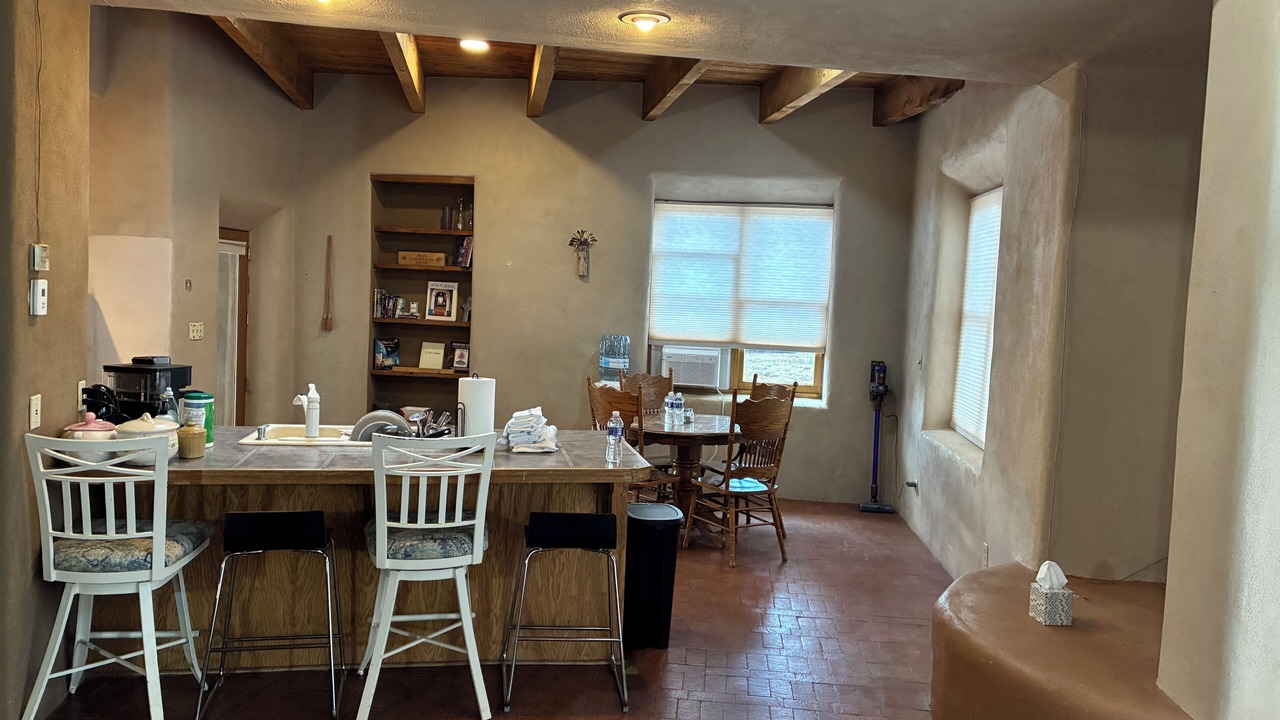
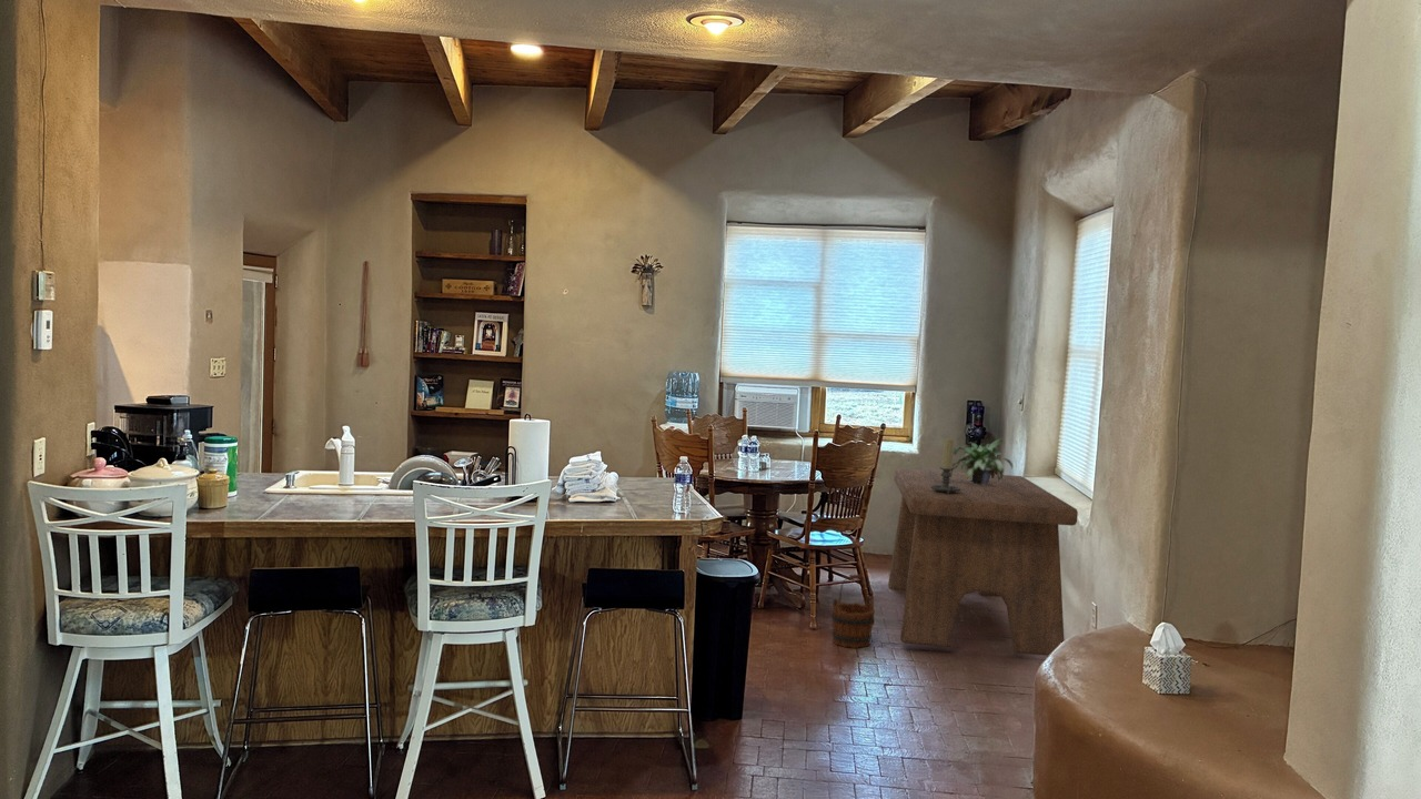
+ wooden bucket (853, 608)
+ bench (969, 552)
+ potted plant (984, 461)
+ candle holder (947, 464)
